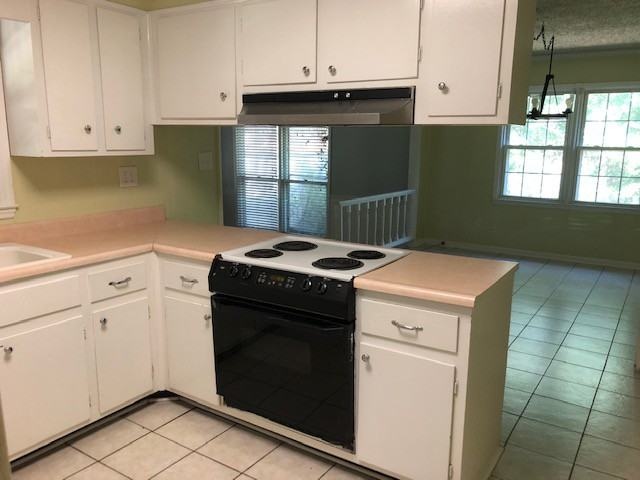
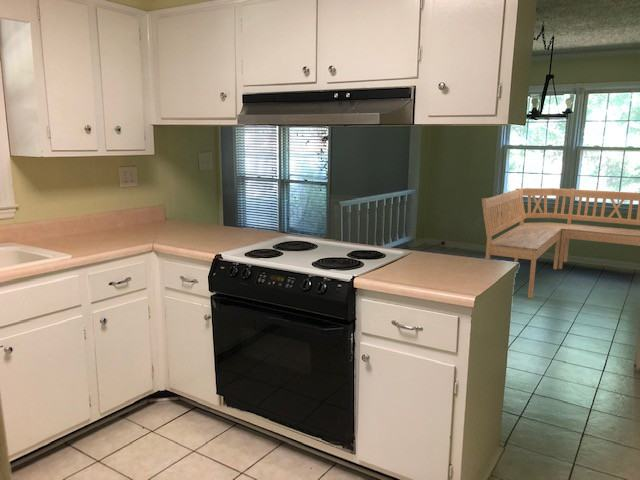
+ bench (579, 238)
